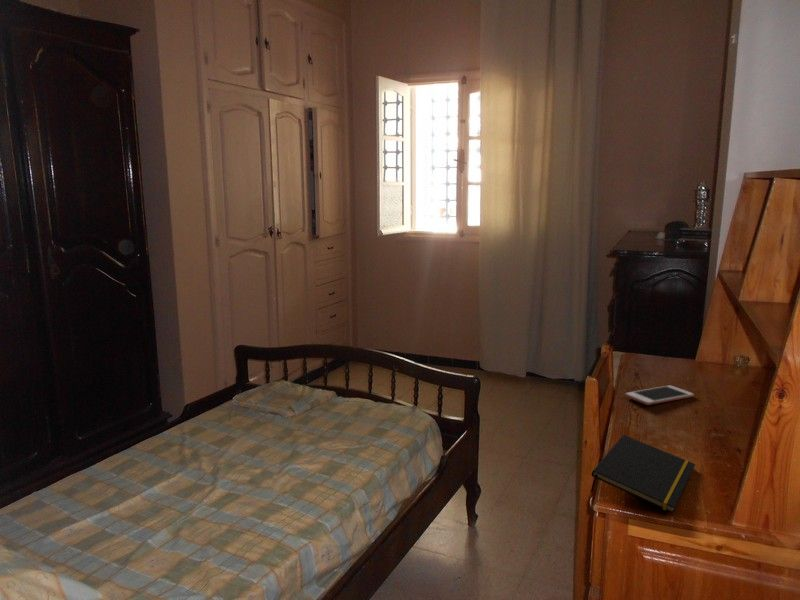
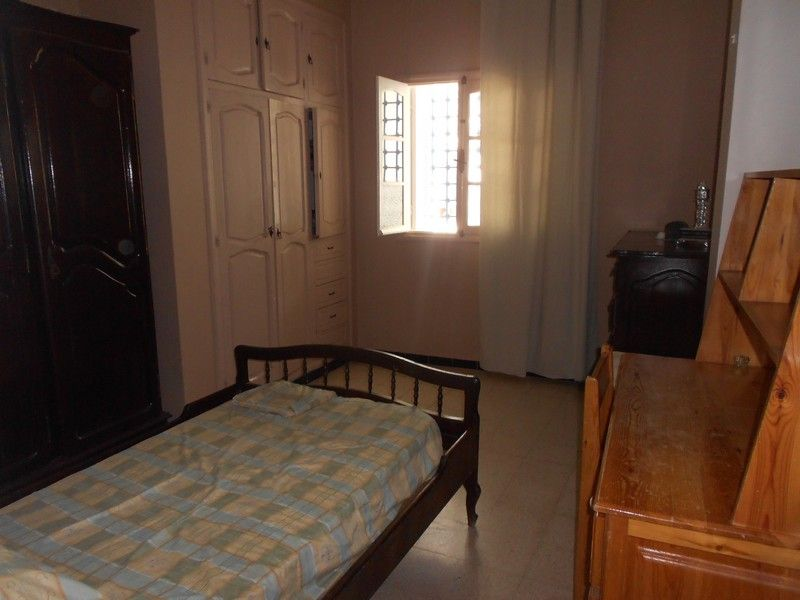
- cell phone (659, 394)
- notepad (645, 469)
